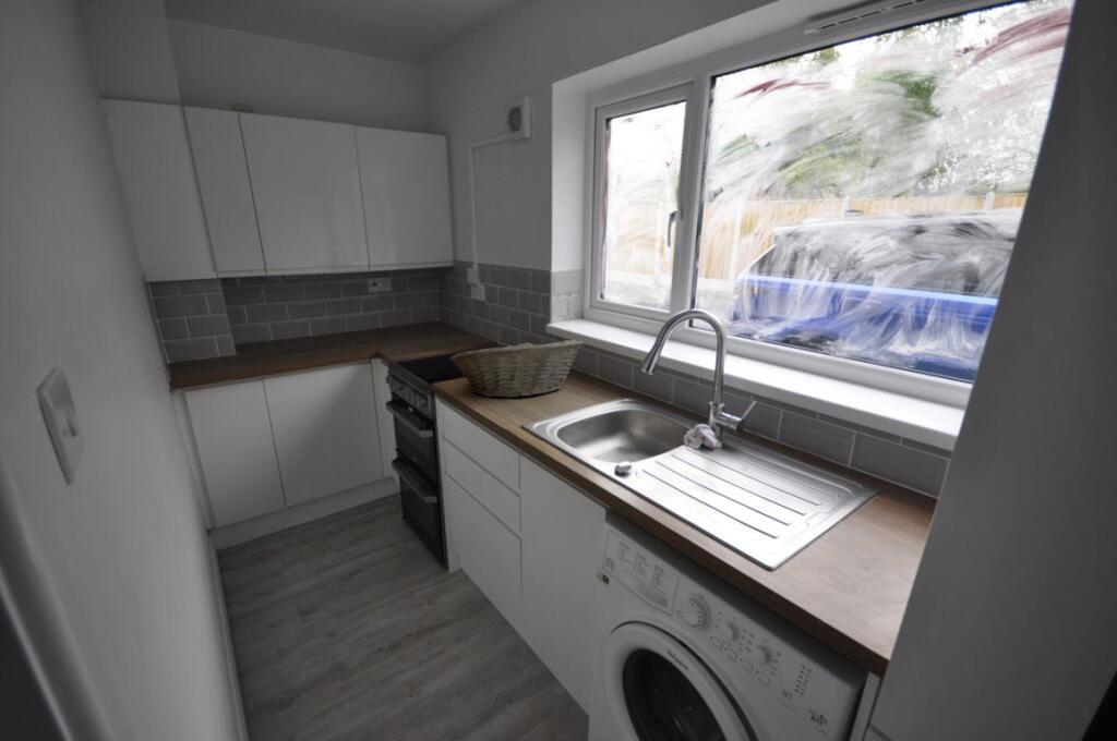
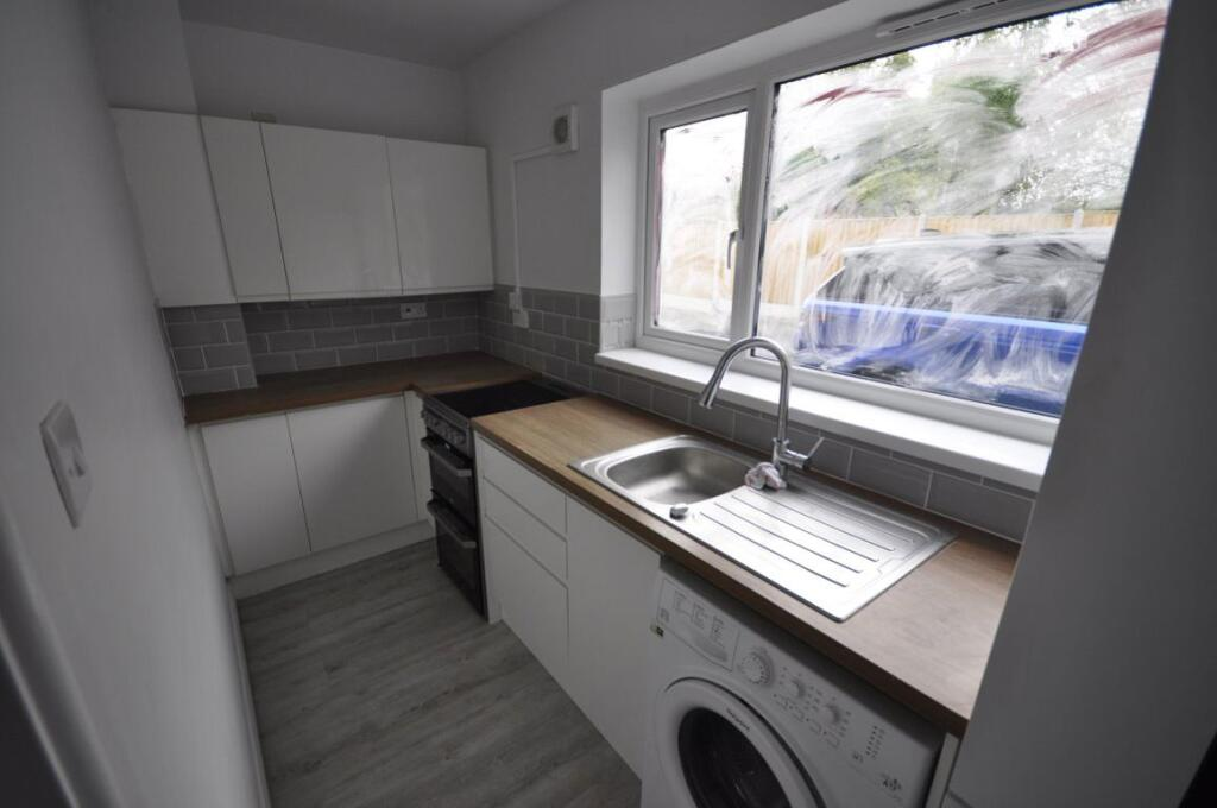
- fruit basket (518, 362)
